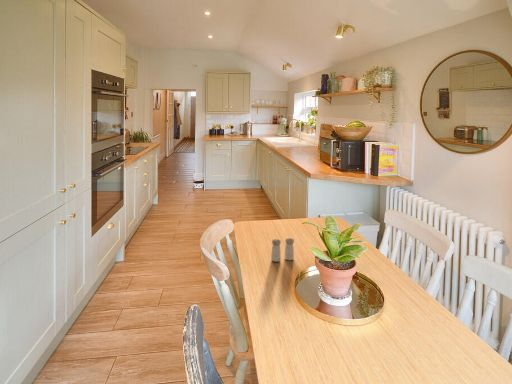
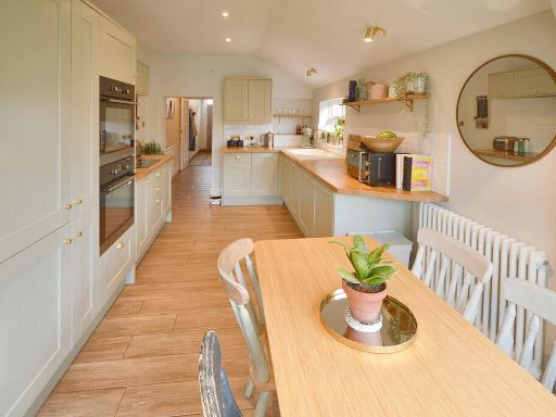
- salt and pepper shaker (285, 249)
